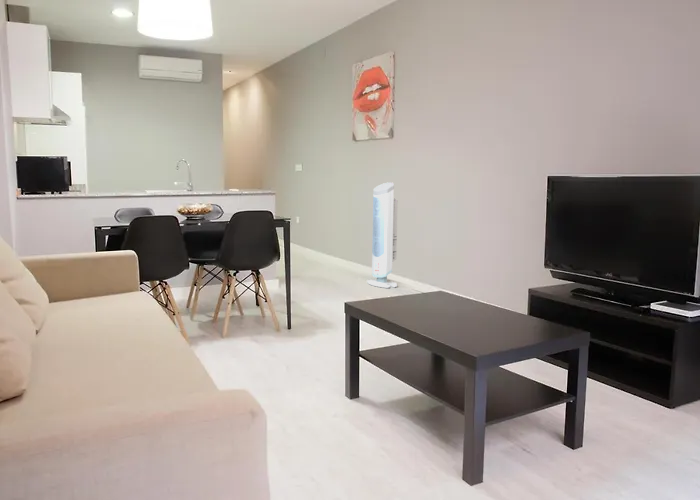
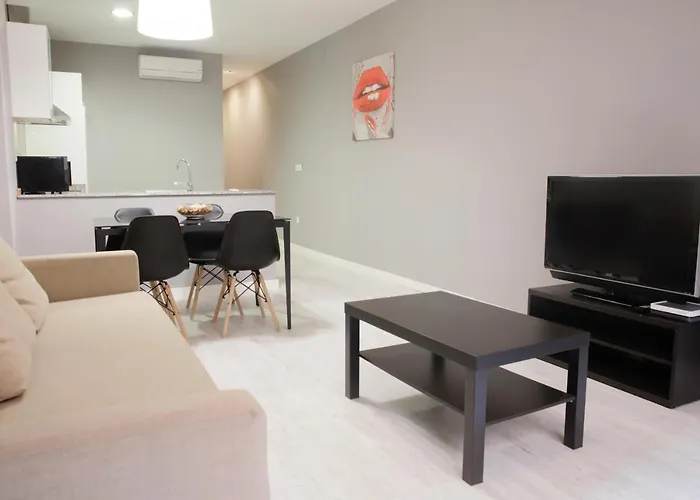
- air purifier (382, 233)
